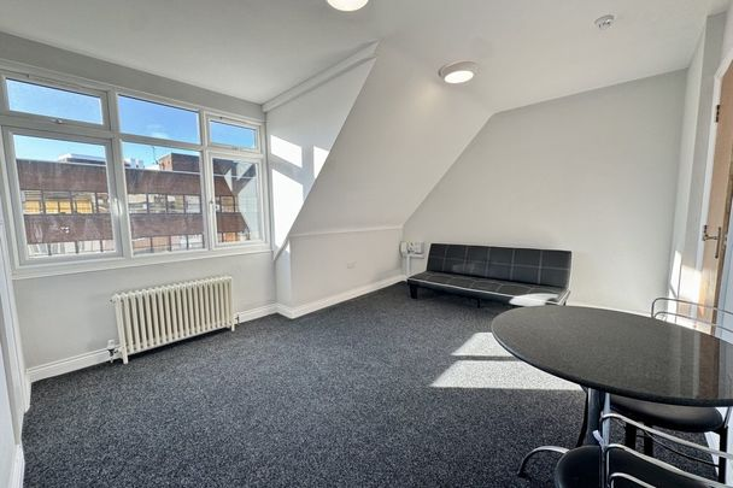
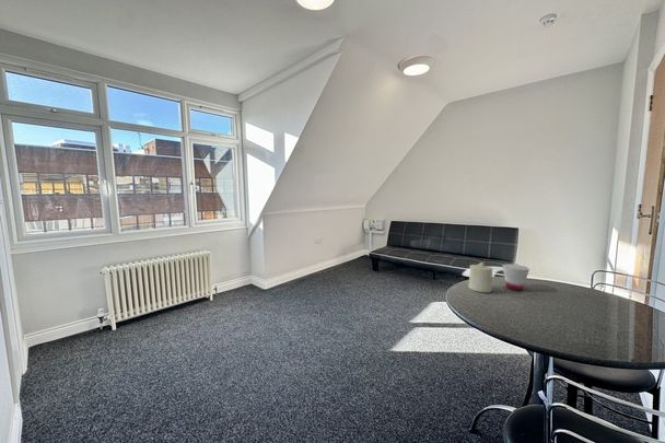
+ candle (480, 276)
+ cup (515, 277)
